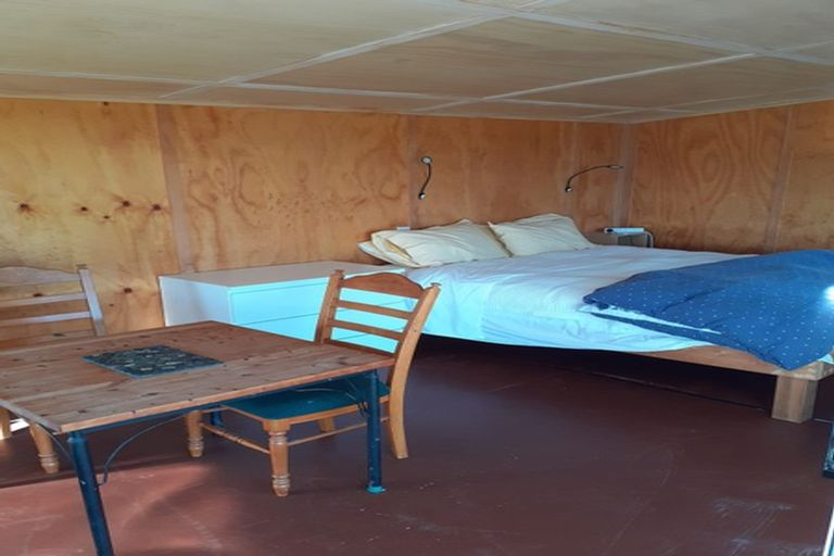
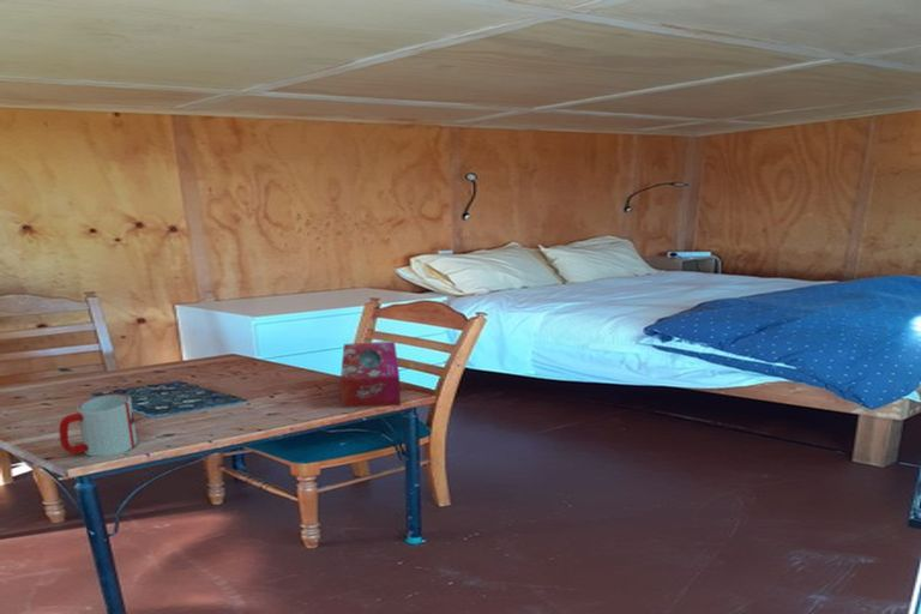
+ mug (97, 427)
+ tissue box (369, 375)
